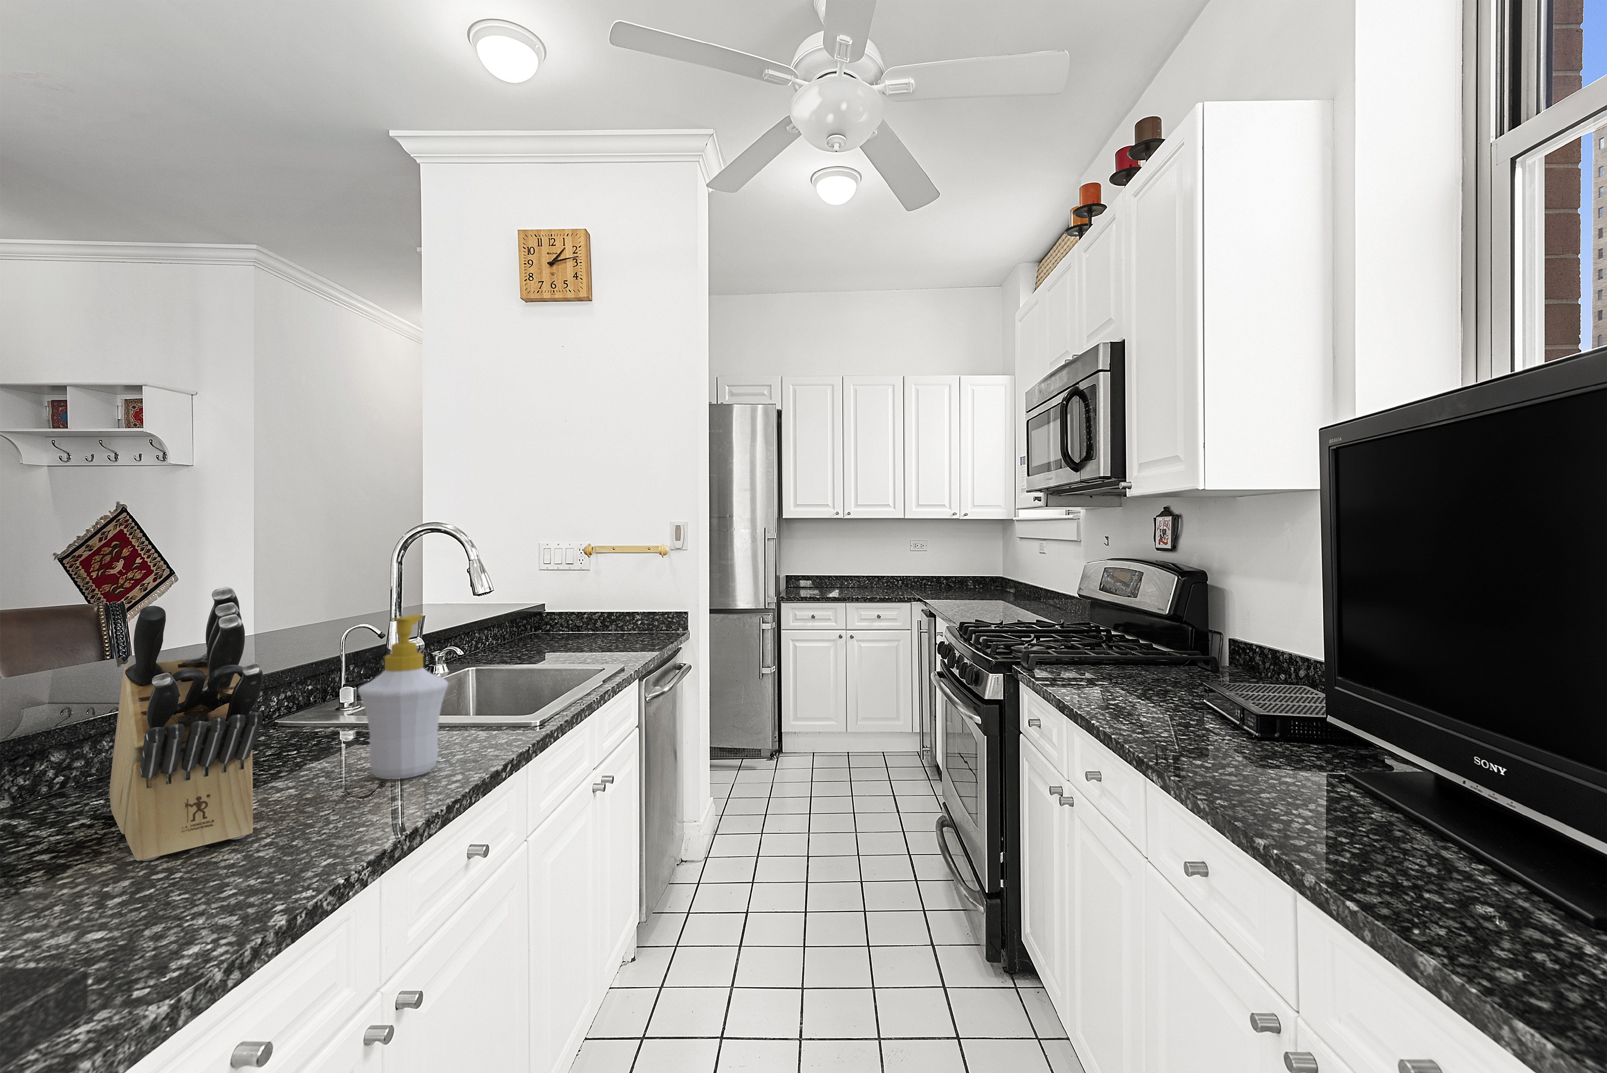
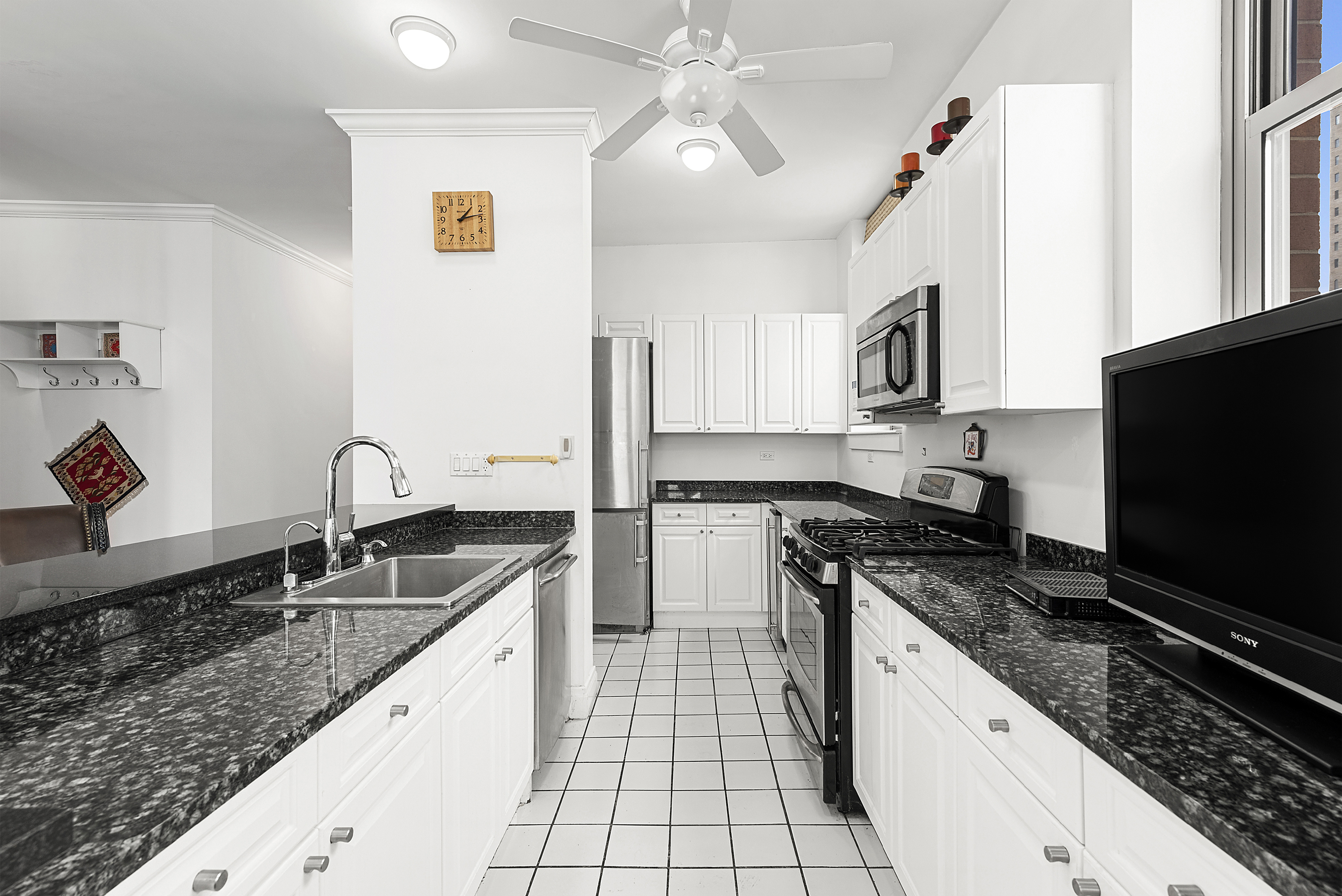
- knife block (183, 709)
- soap bottle (404, 695)
